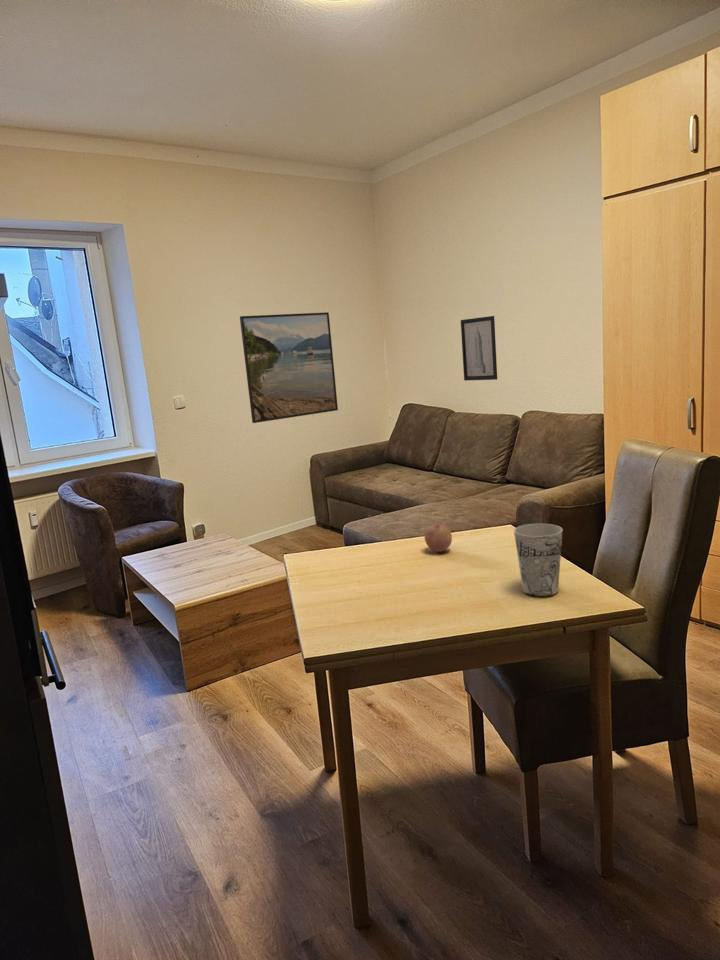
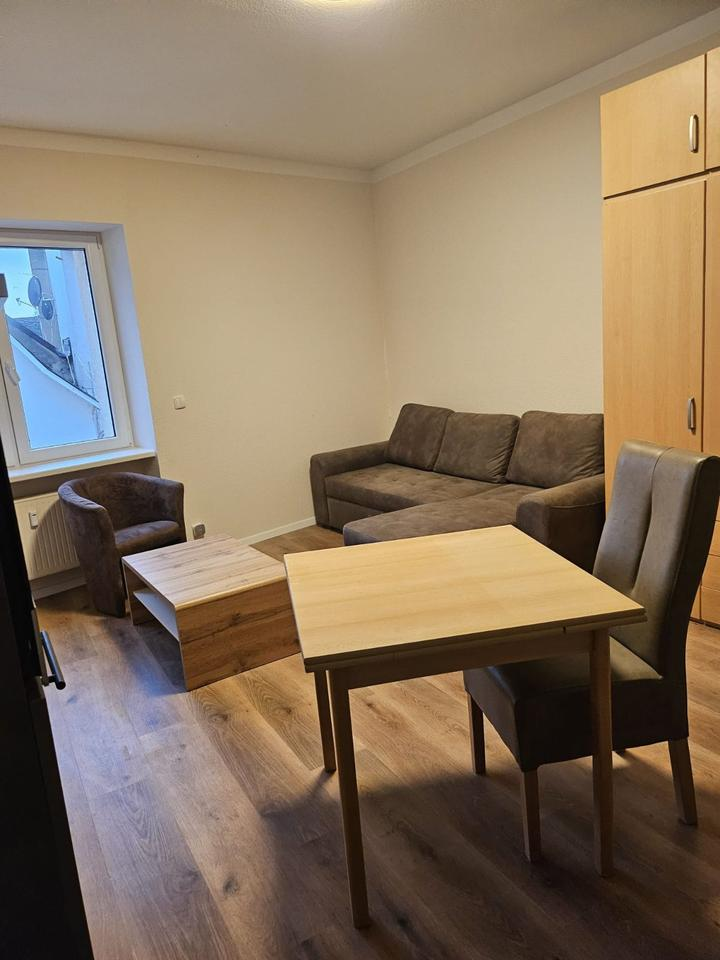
- wall art (478, 349)
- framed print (291, 366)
- fruit (438, 537)
- cup (539, 560)
